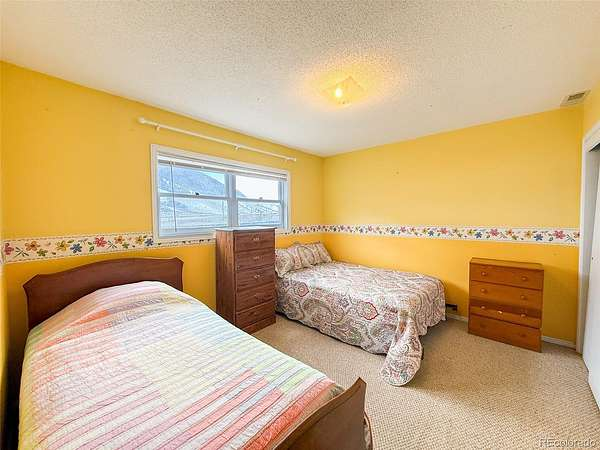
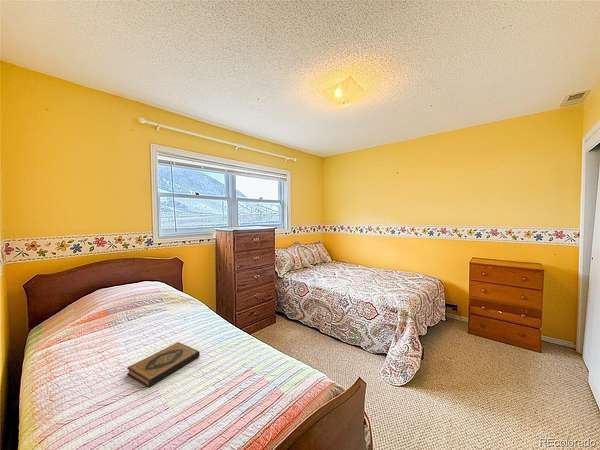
+ hardback book (165, 361)
